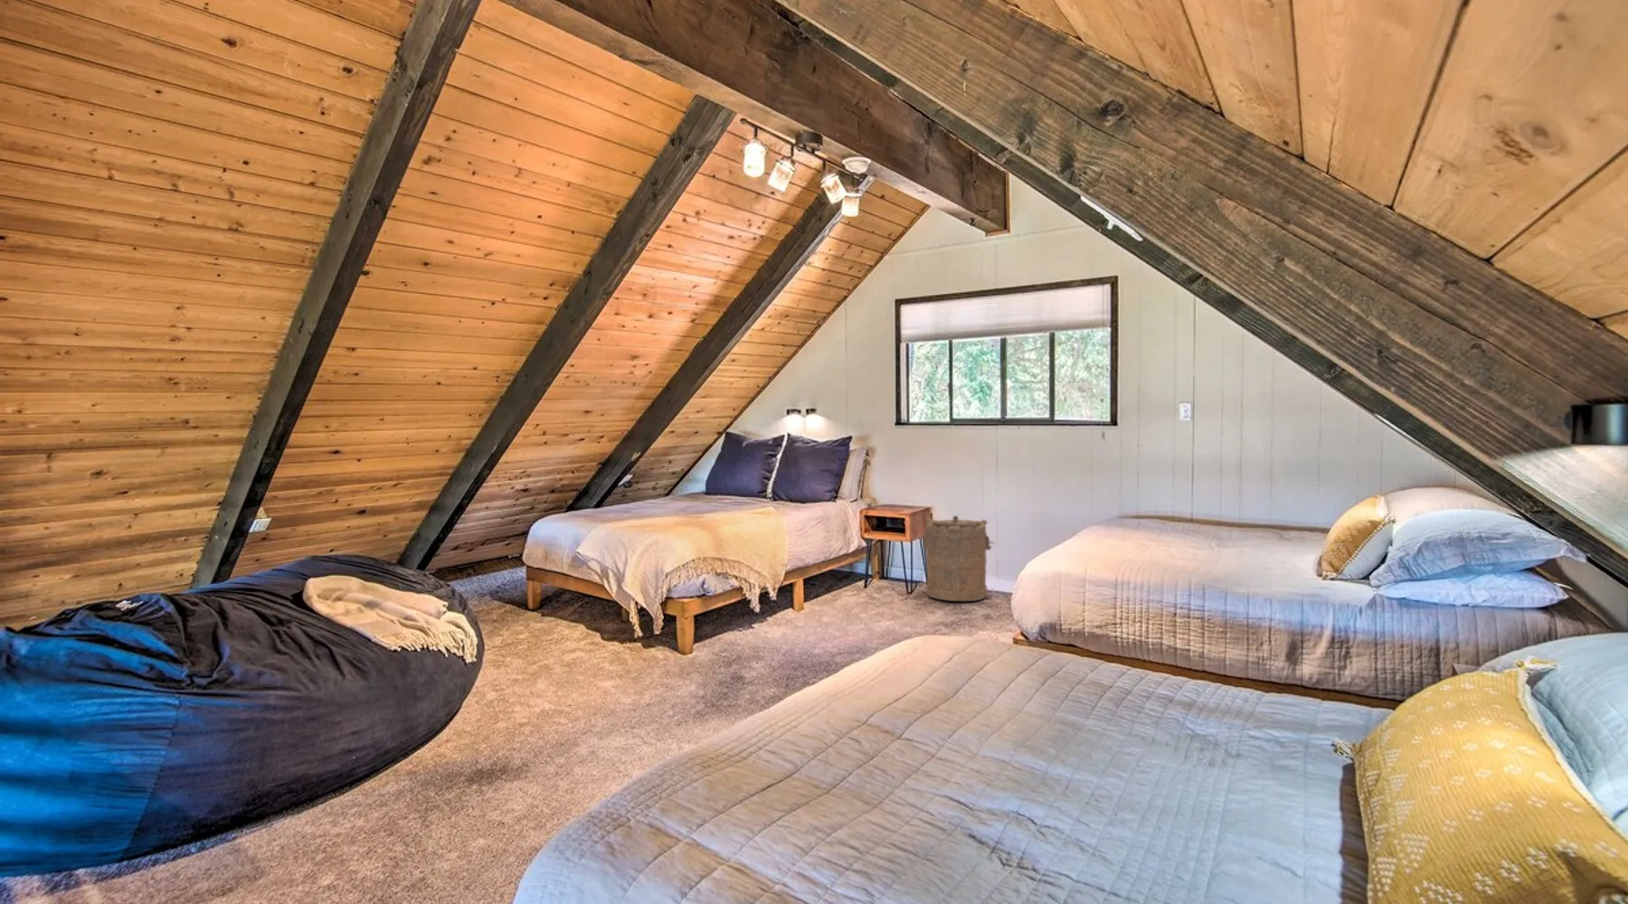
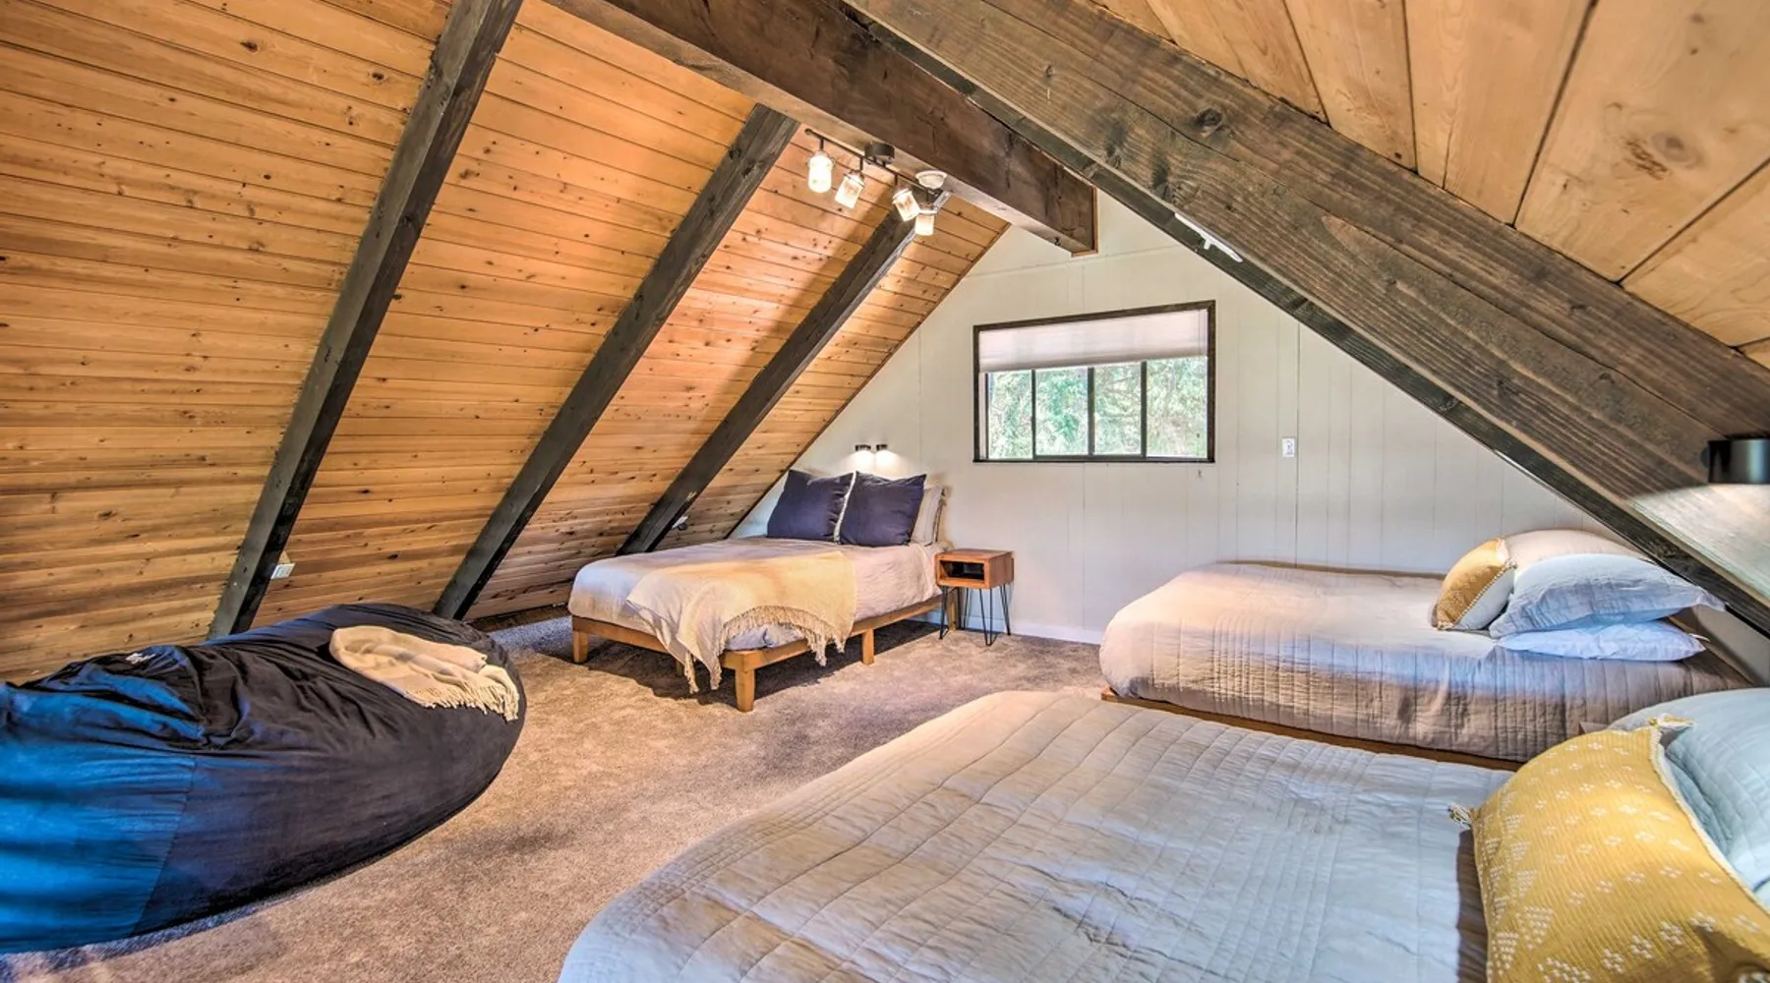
- laundry hamper (953, 556)
